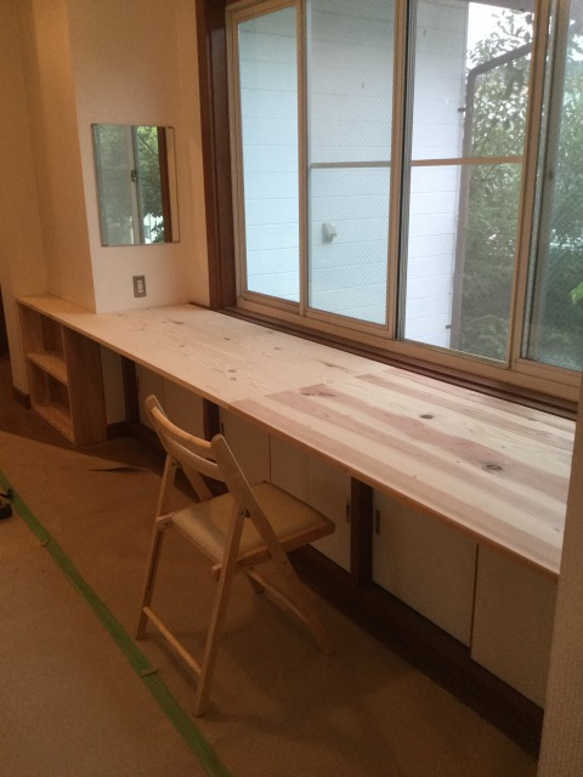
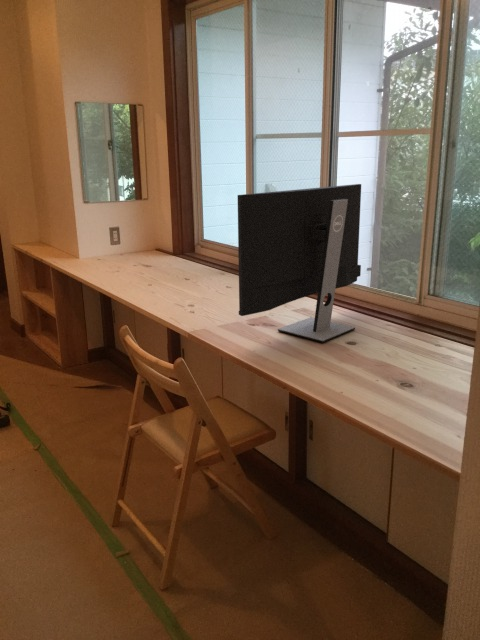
+ computer monitor (318, 262)
